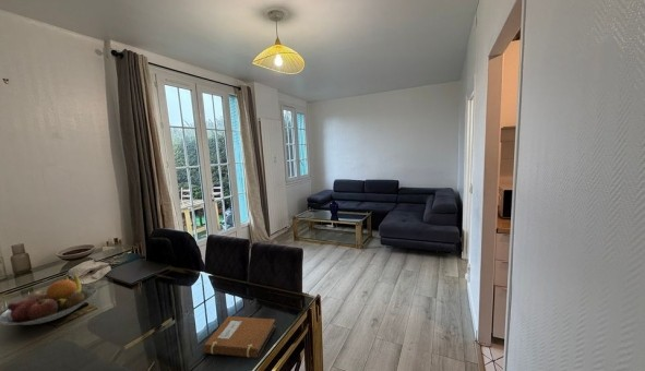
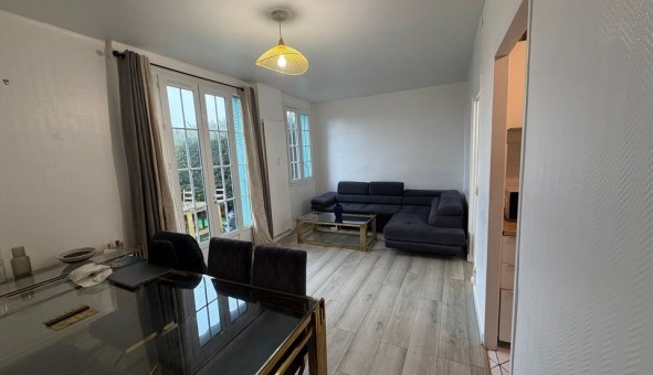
- fruit bowl (51, 299)
- notebook (240, 335)
